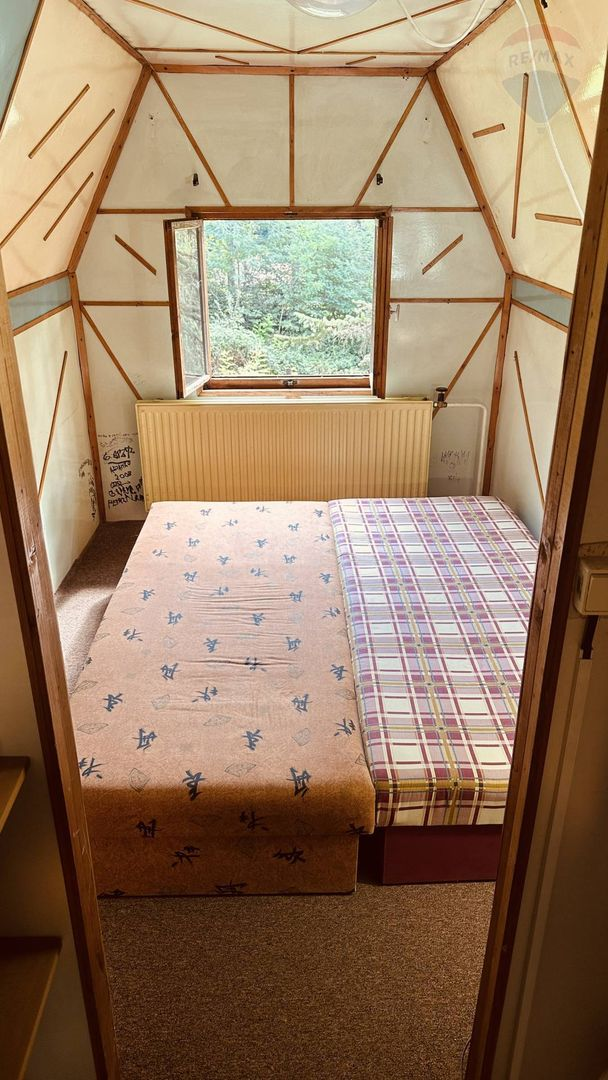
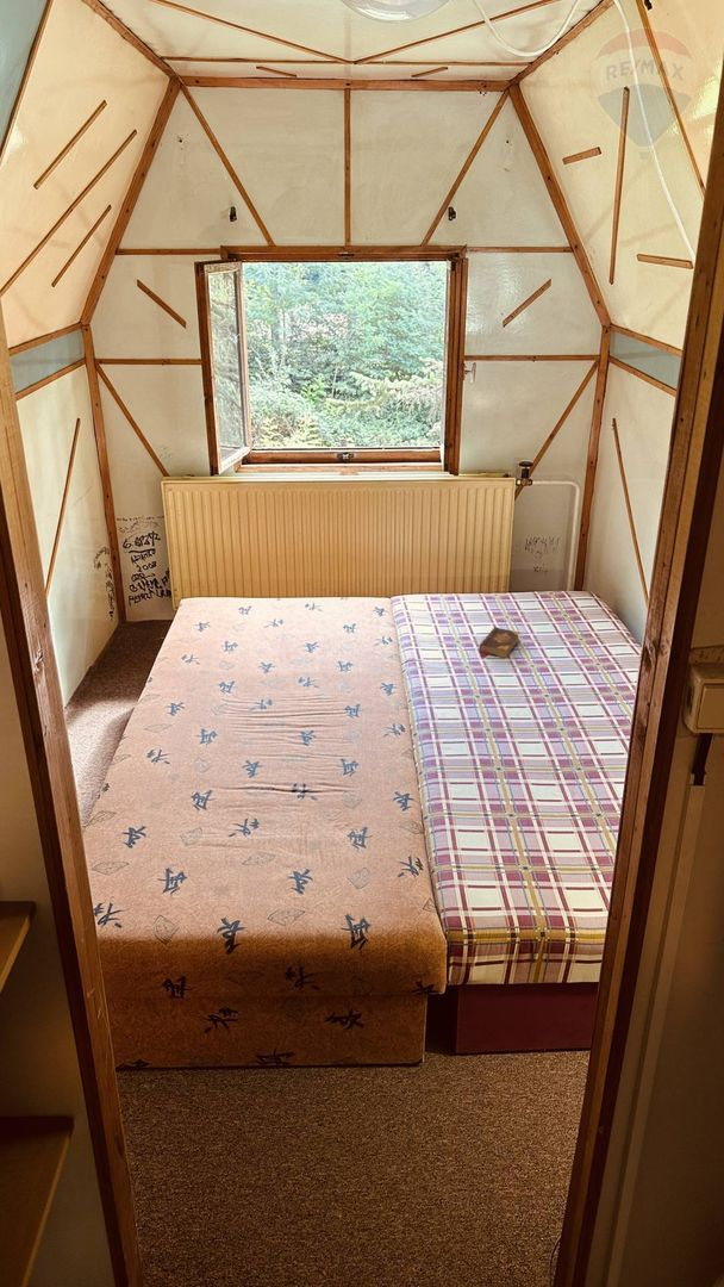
+ book (498, 642)
